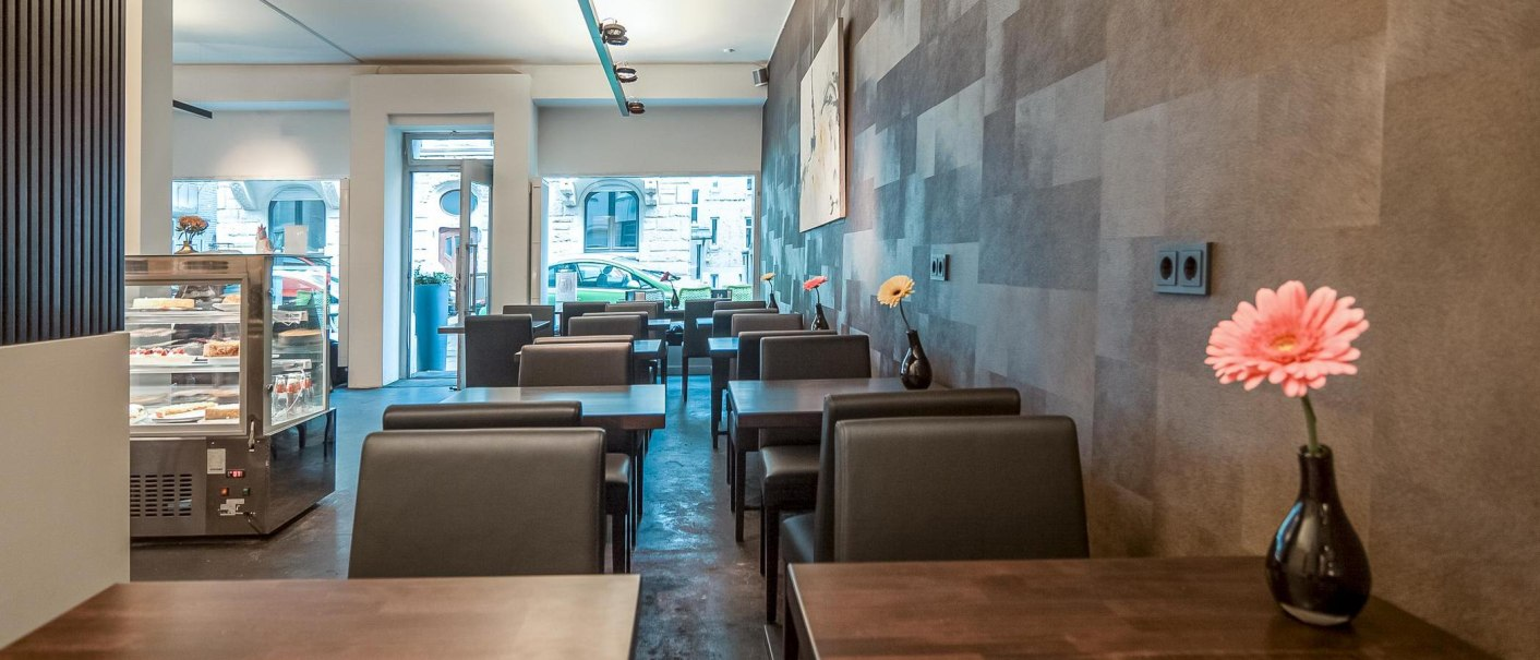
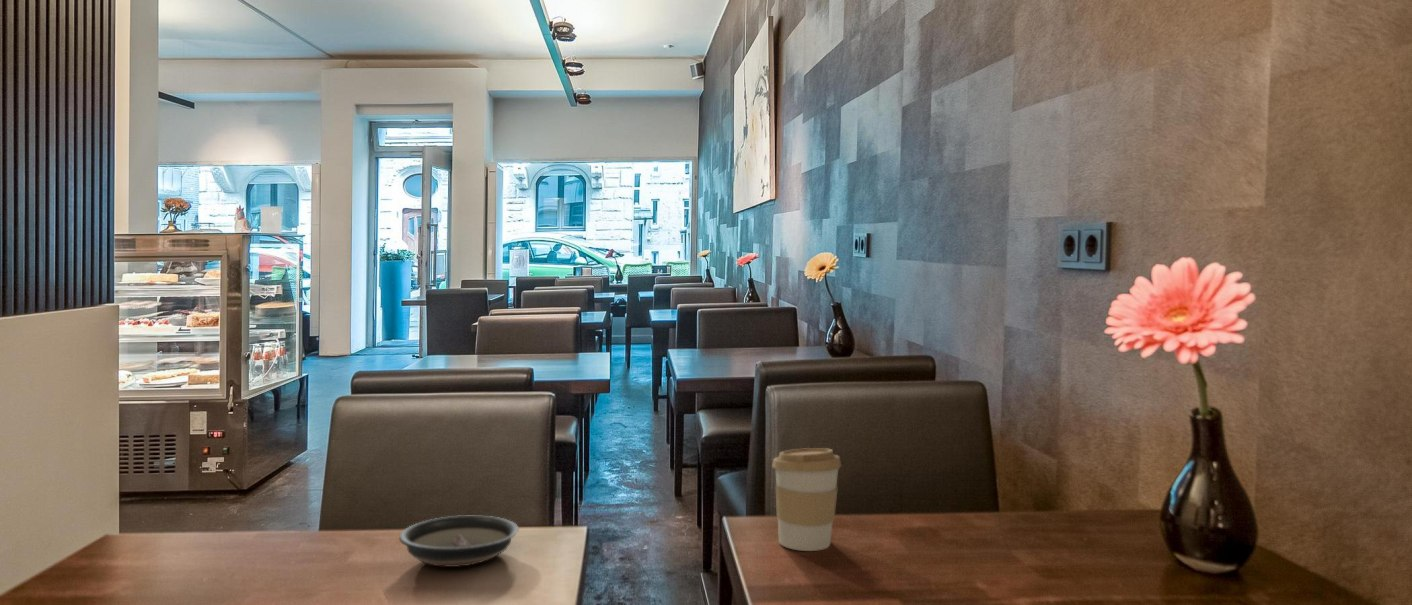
+ coffee cup (805, 495)
+ saucer (459, 544)
